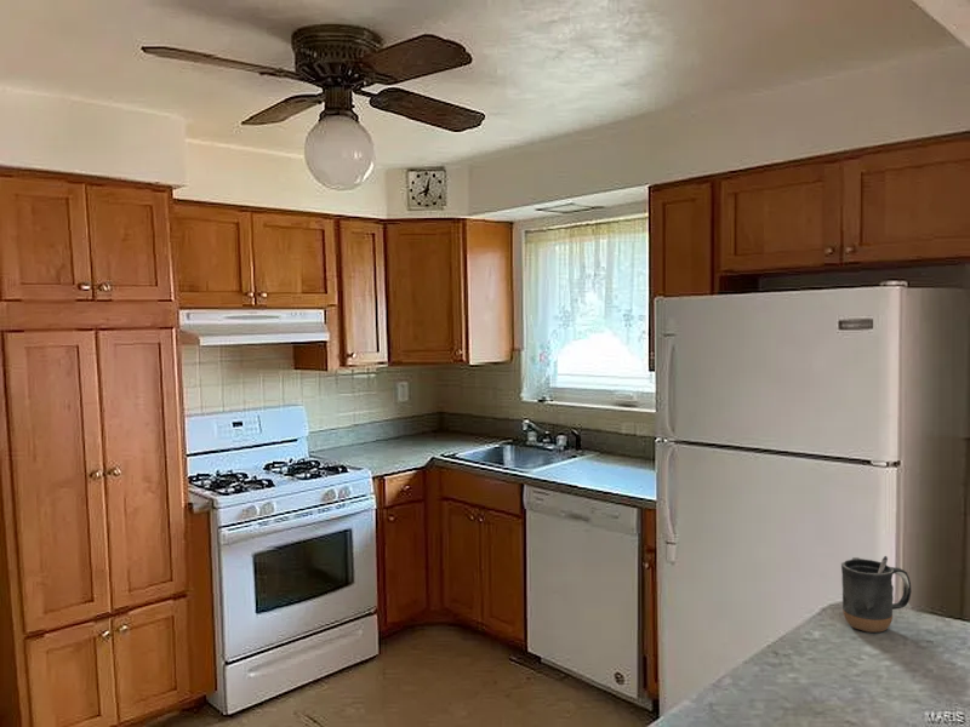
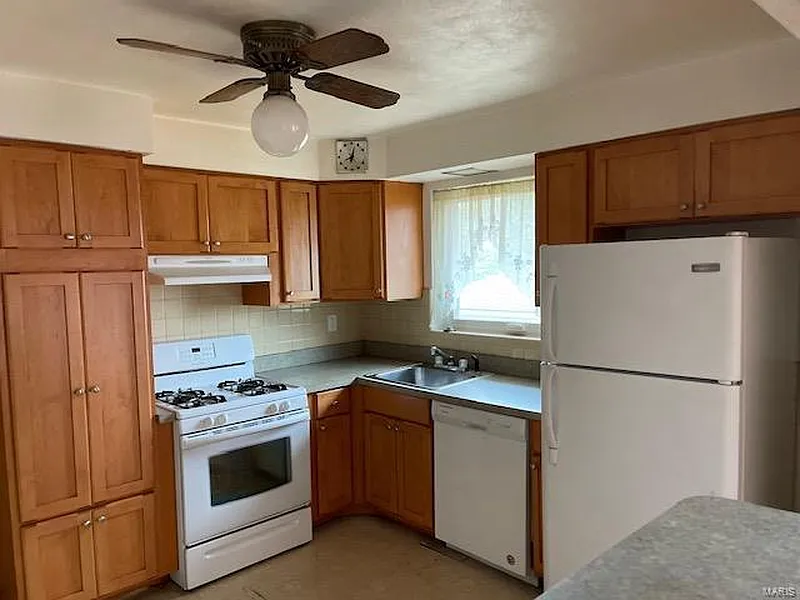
- mug (877, 593)
